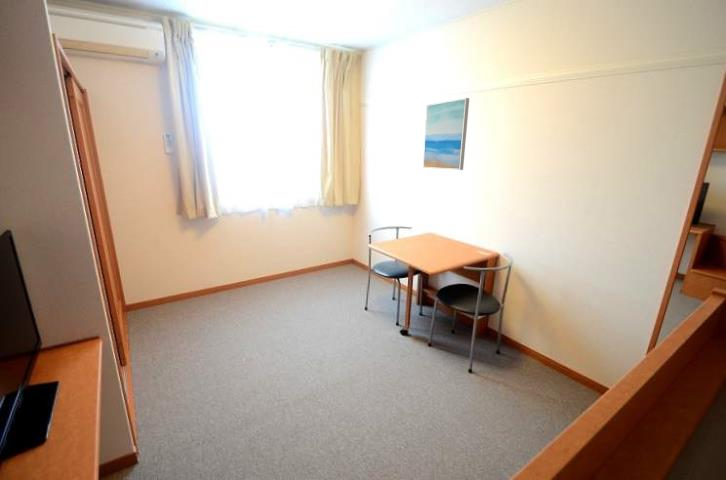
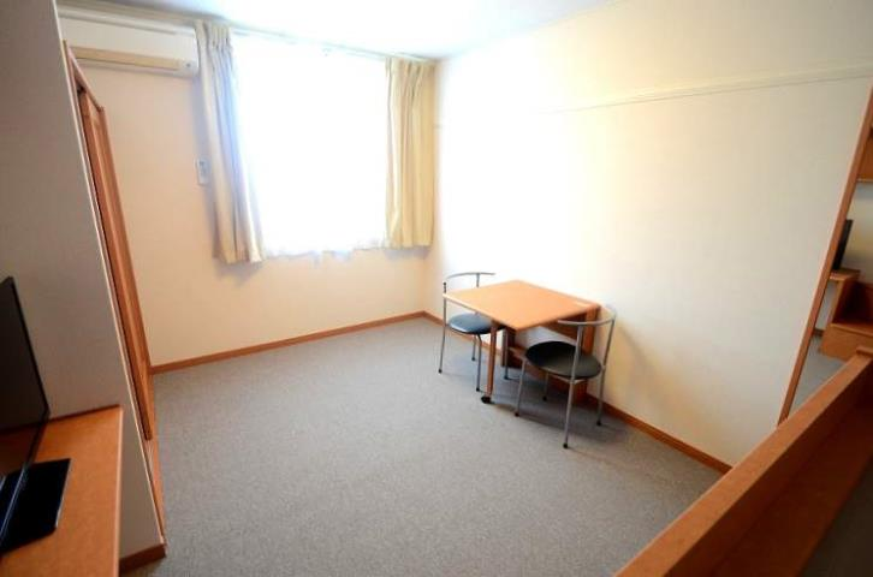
- wall art (444, 136)
